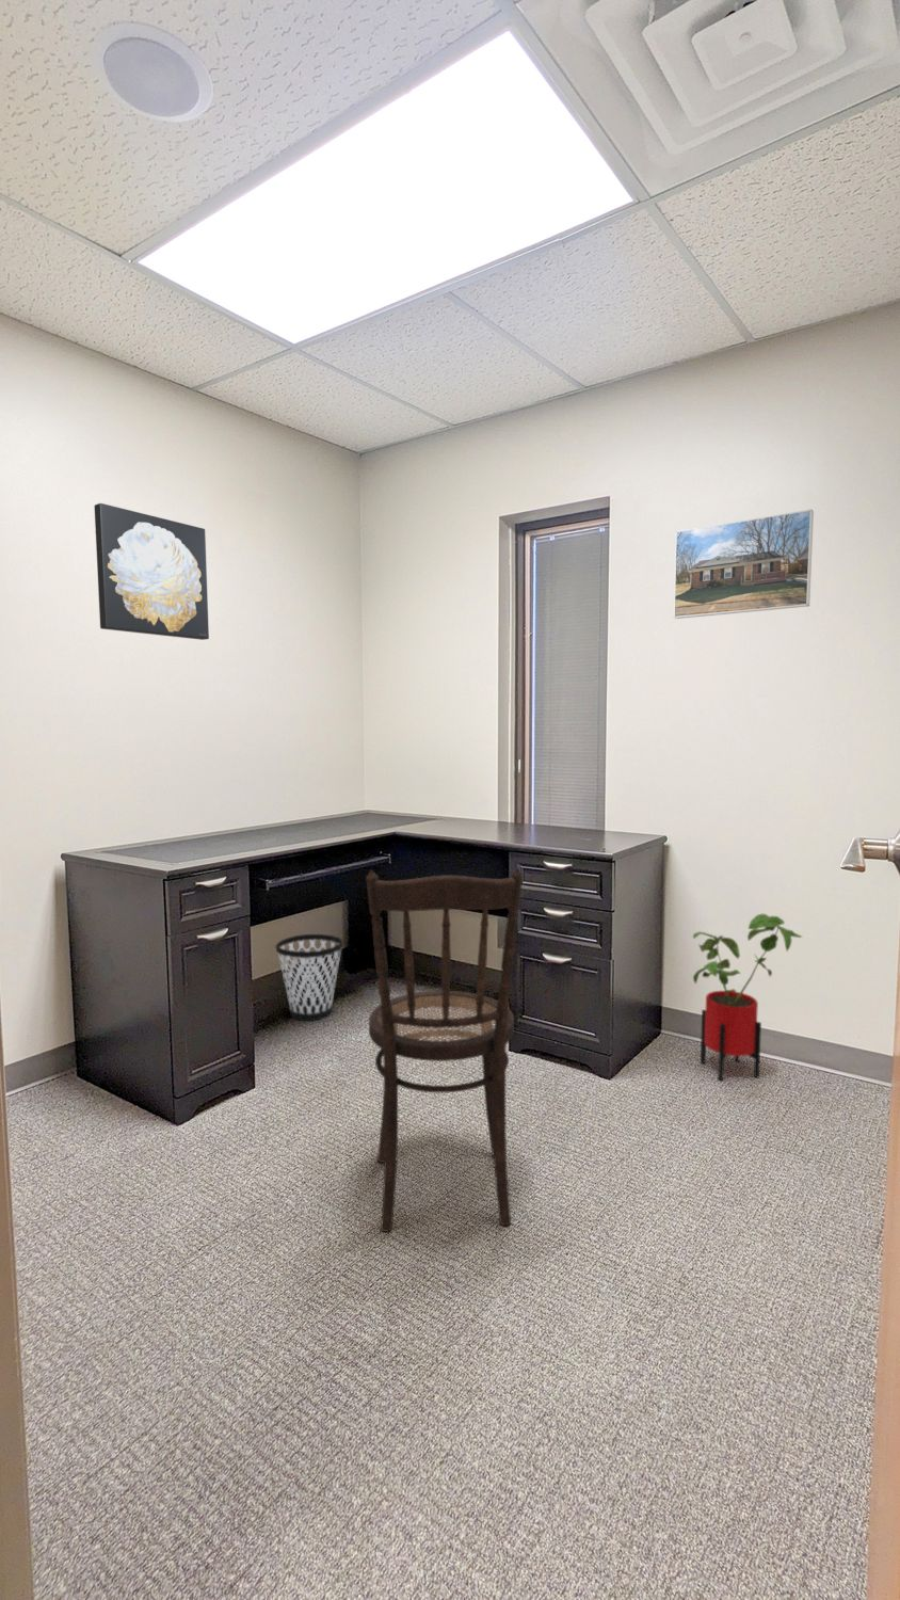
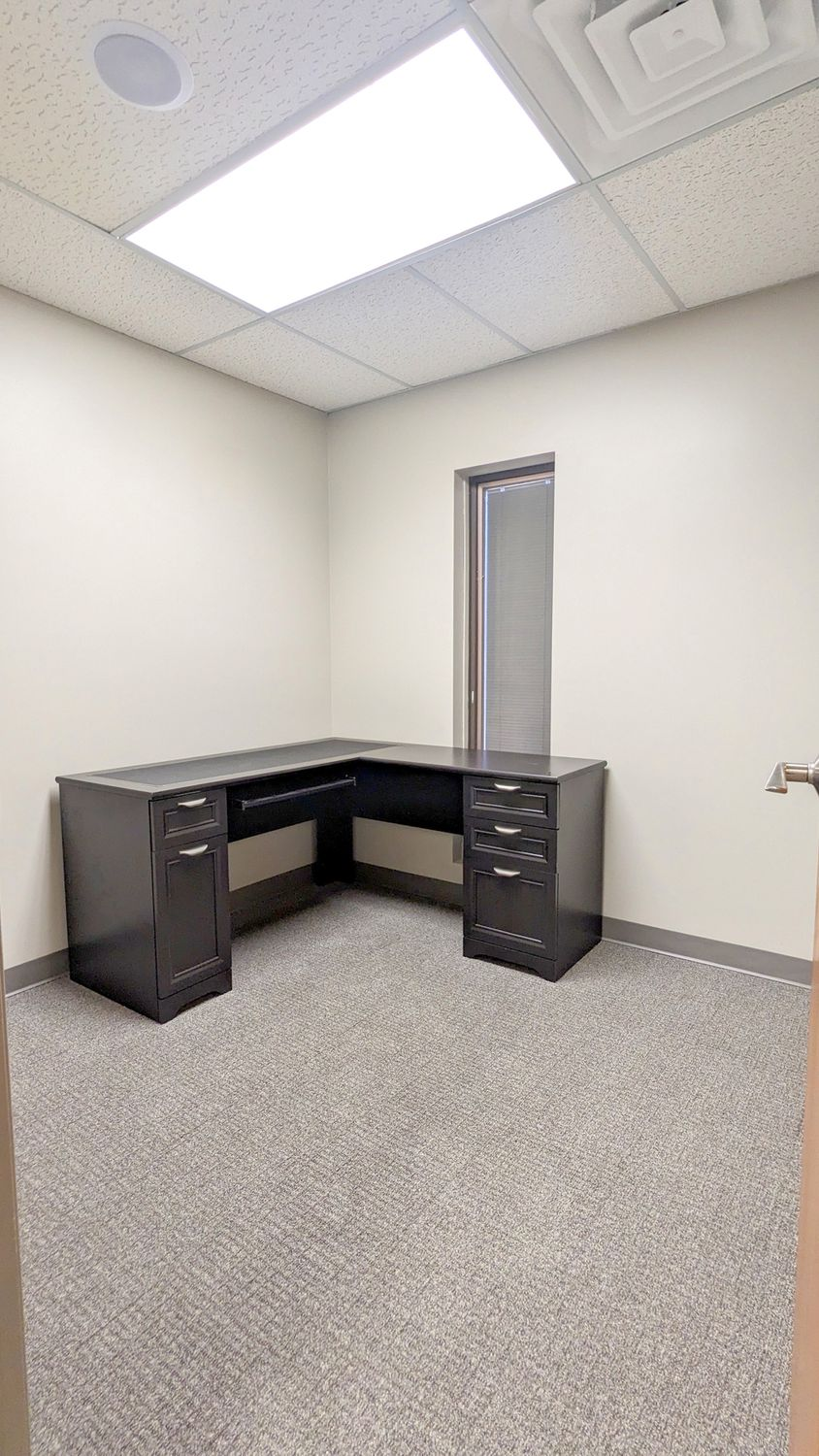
- chair (442, 1027)
- wall art (155, 576)
- wastebasket (309, 978)
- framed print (738, 566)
- house plant (737, 992)
